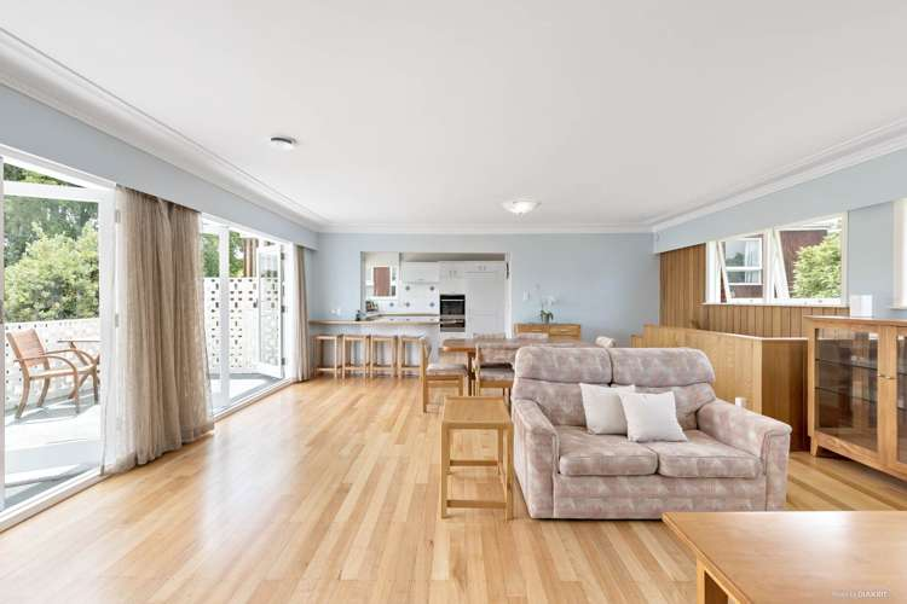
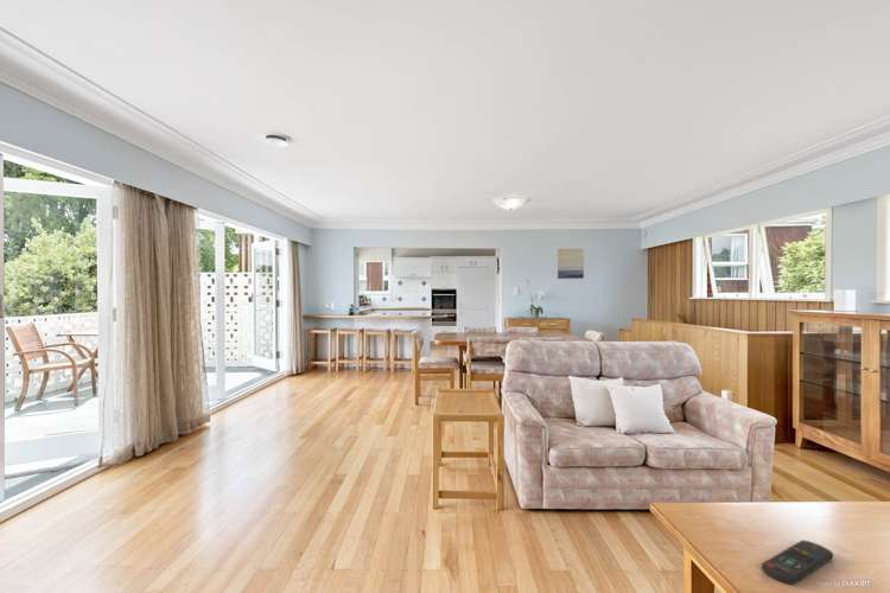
+ wall art (570, 263)
+ remote control (797, 560)
